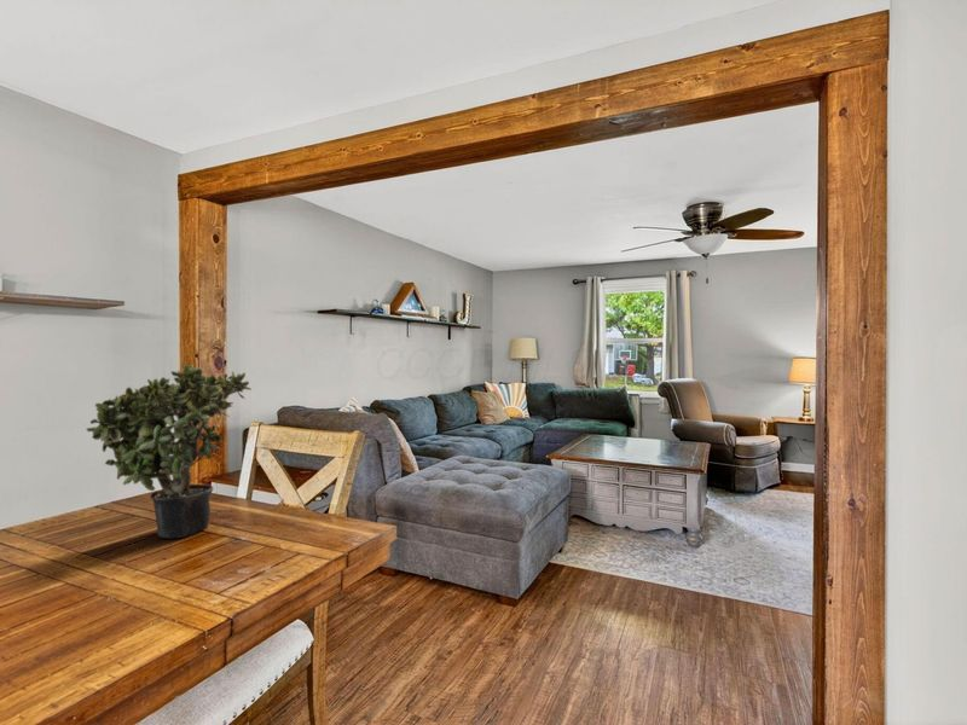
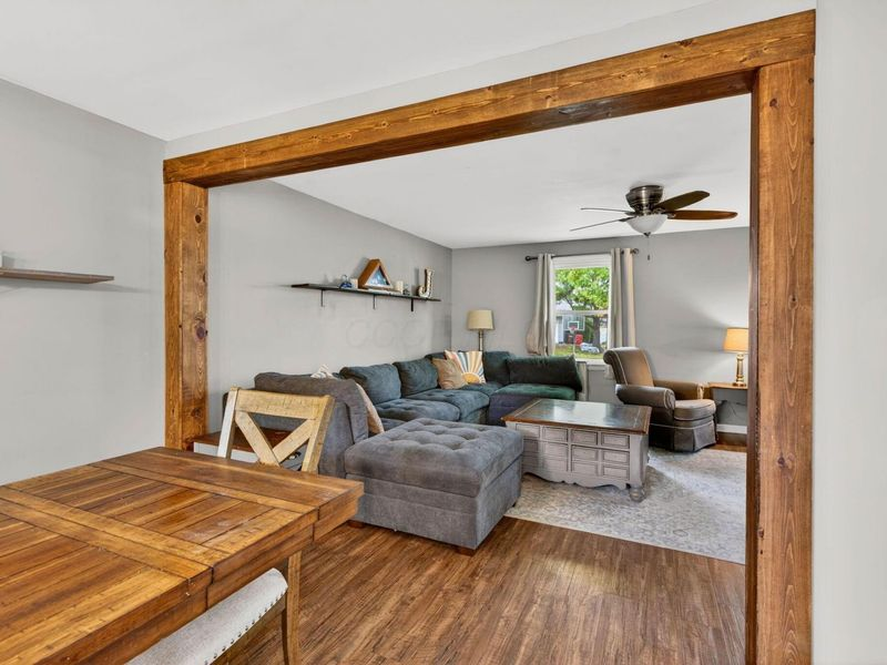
- potted plant (185, 445)
